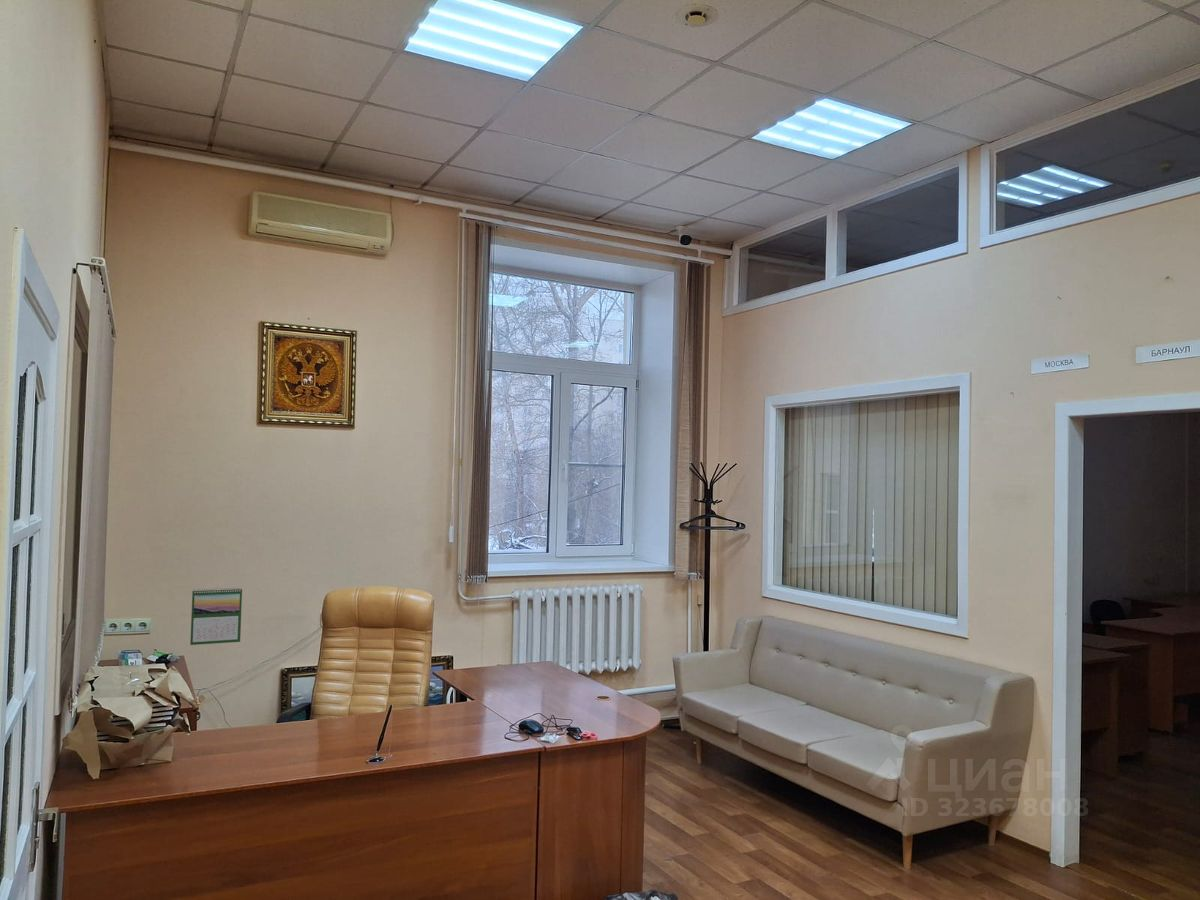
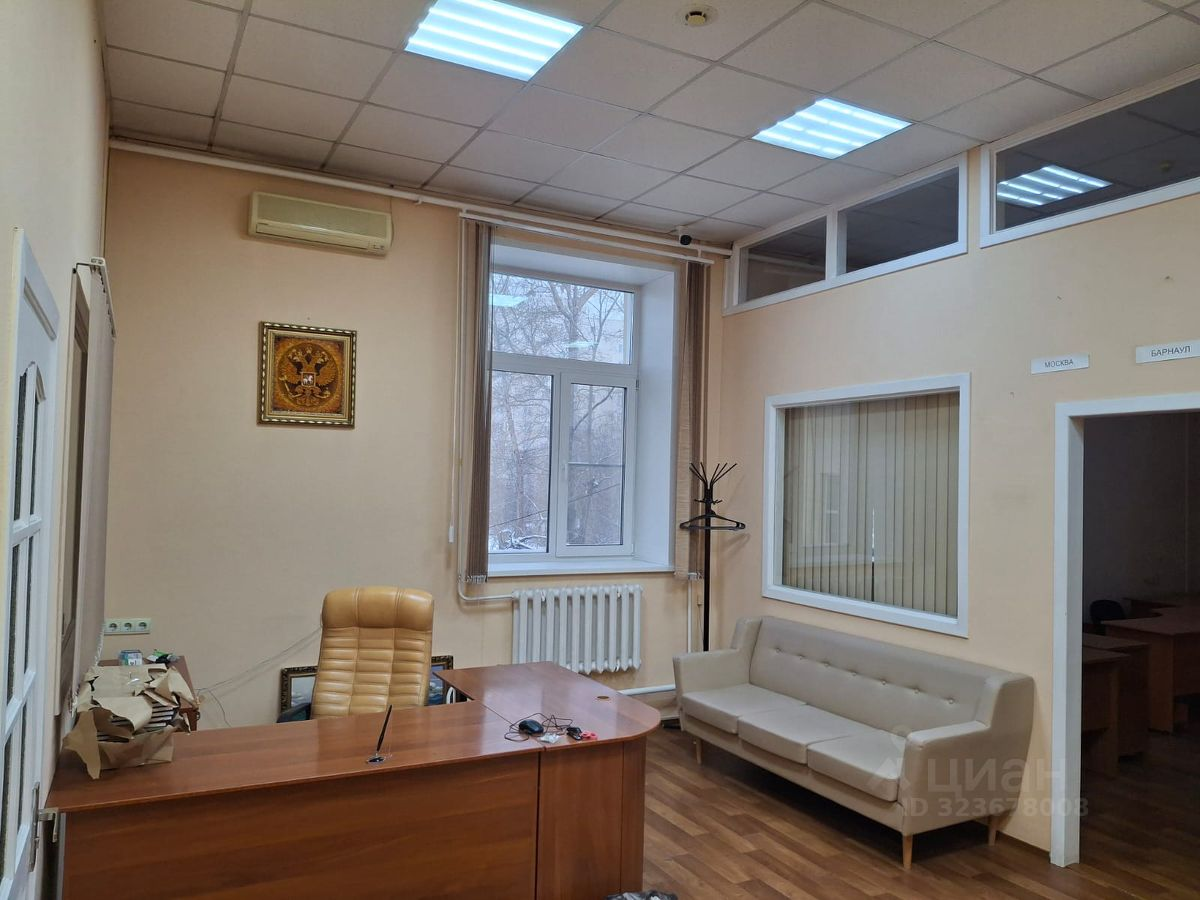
- calendar (216, 615)
